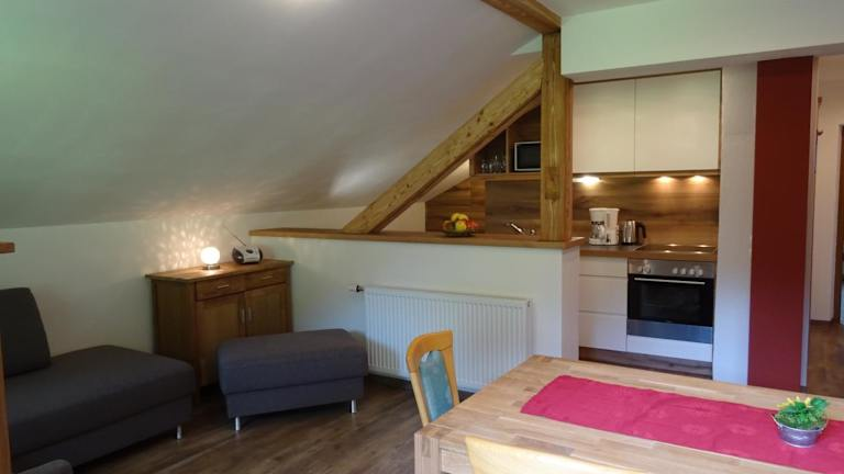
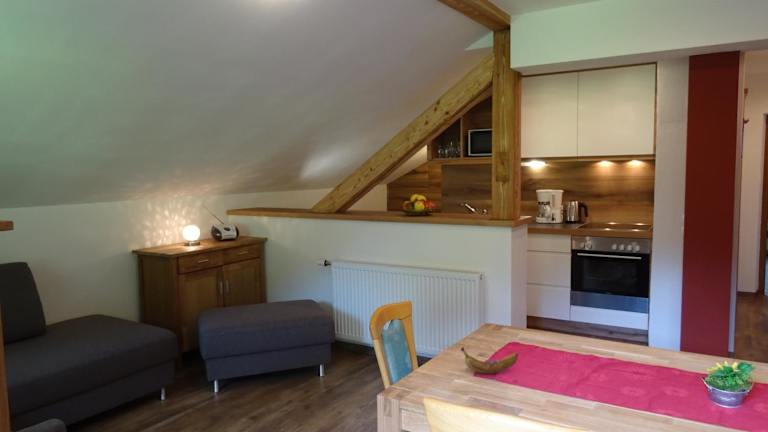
+ banana (489, 361)
